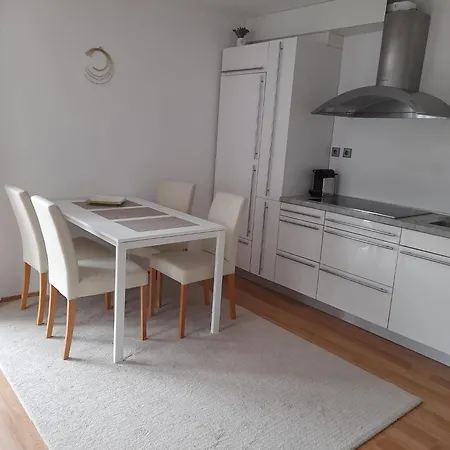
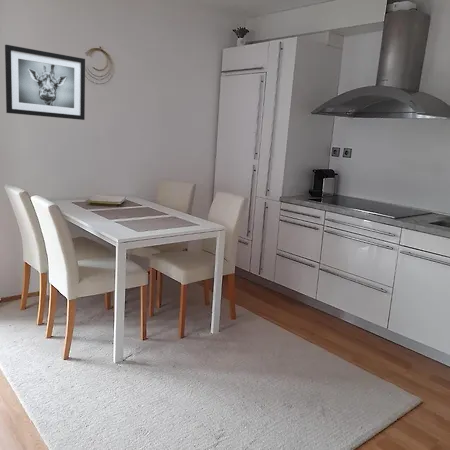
+ wall art (47, 84)
